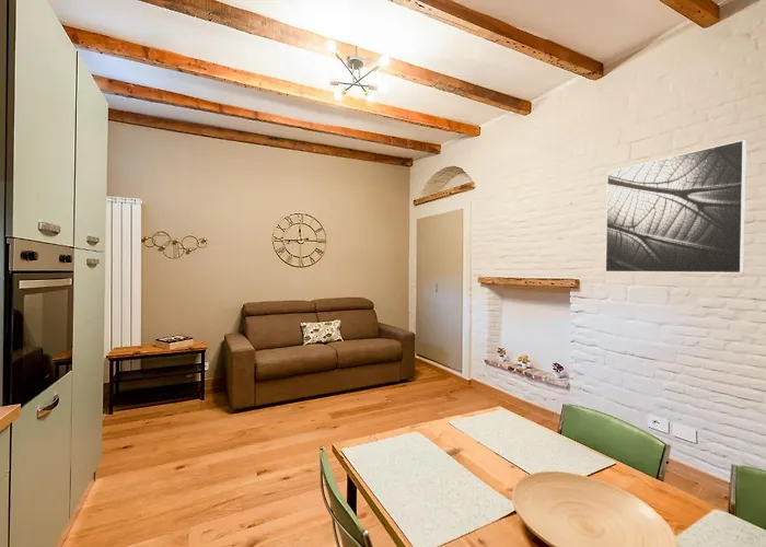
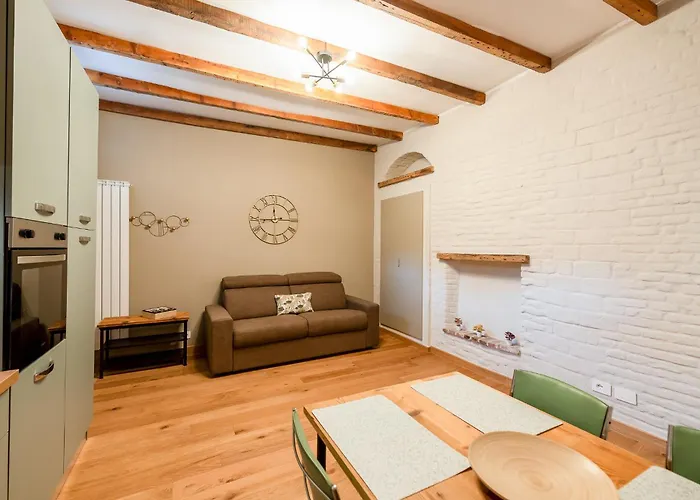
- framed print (665, 214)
